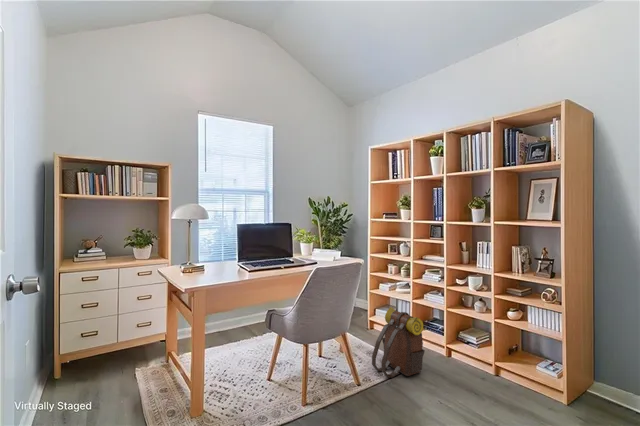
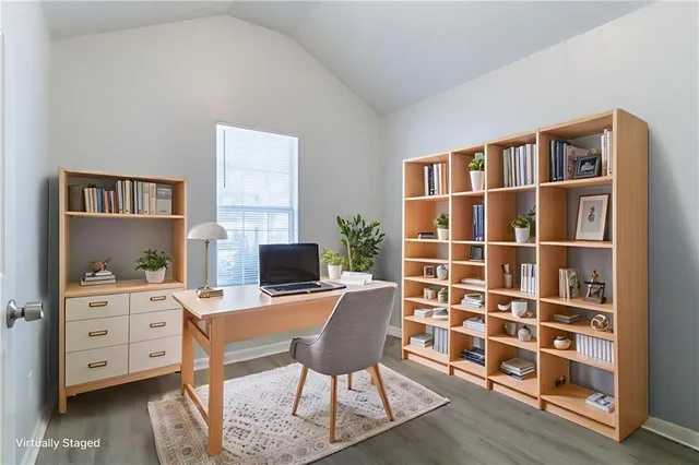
- backpack (396, 341)
